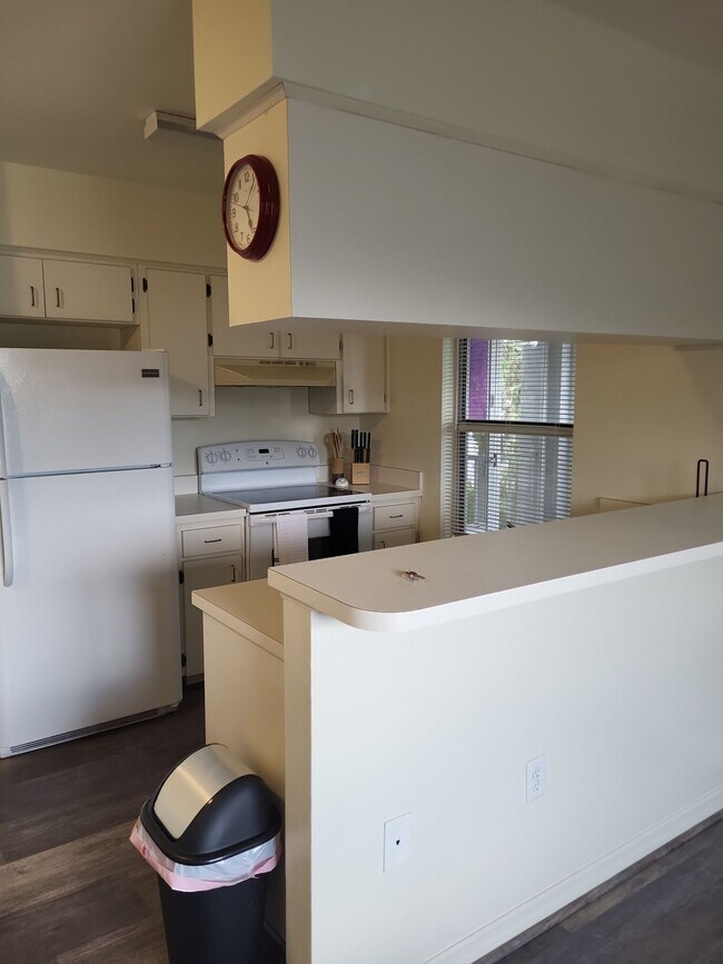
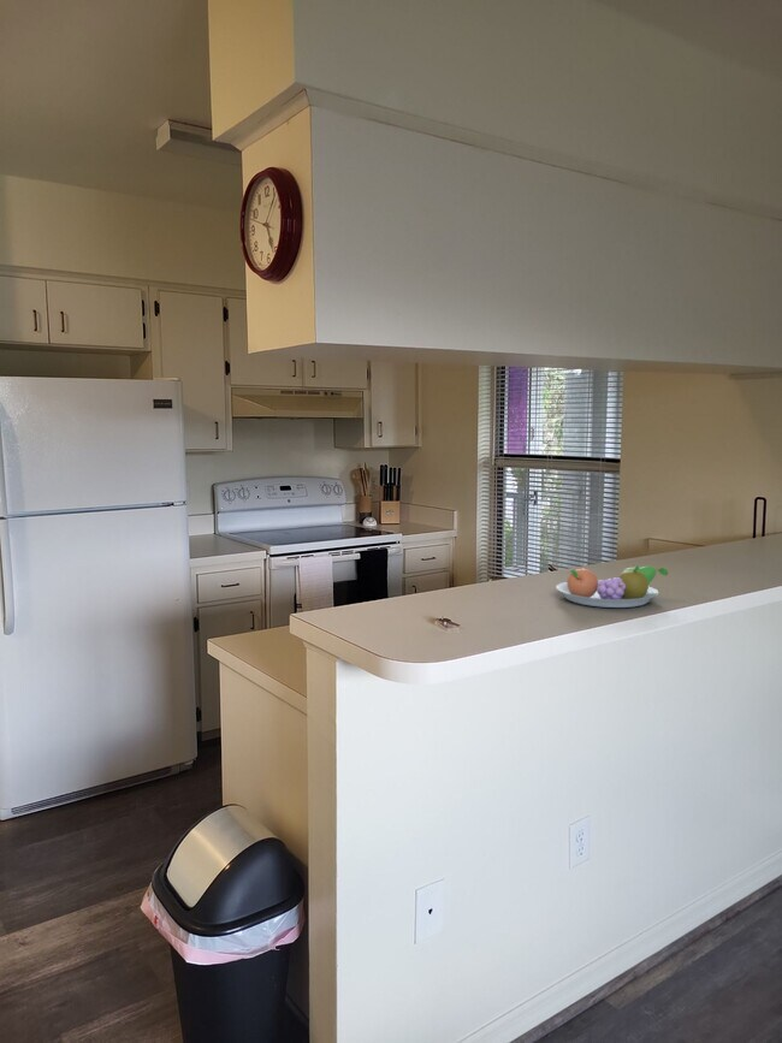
+ fruit bowl (611, 579)
